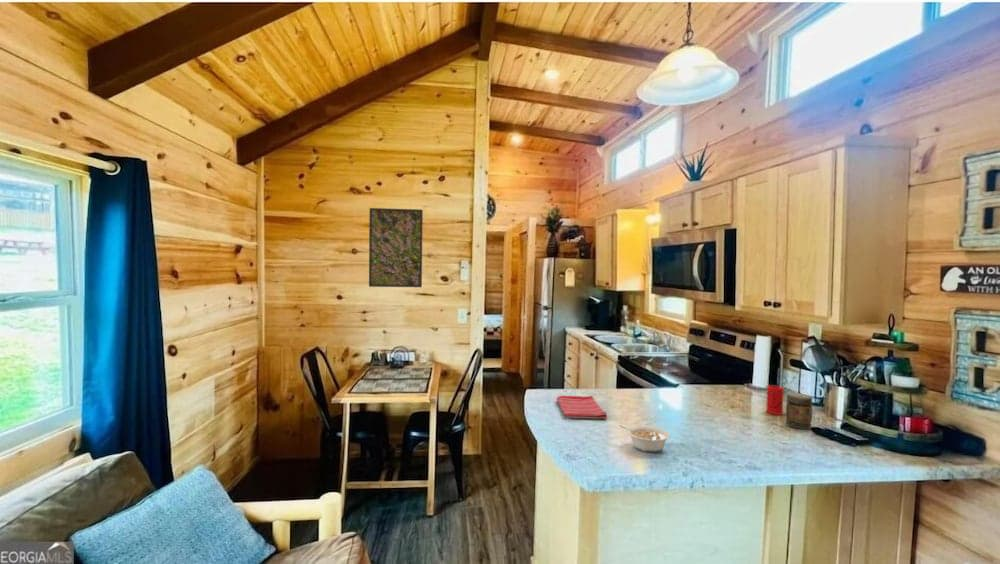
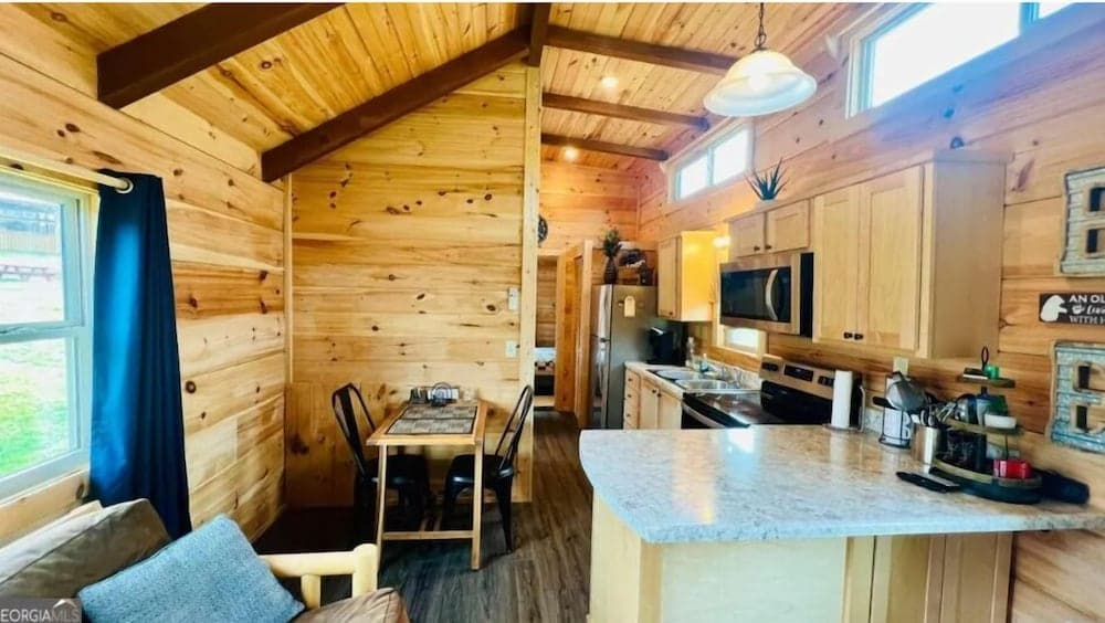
- jar (799, 410)
- cup (774, 400)
- dish towel (580, 406)
- legume (646, 438)
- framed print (395, 248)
